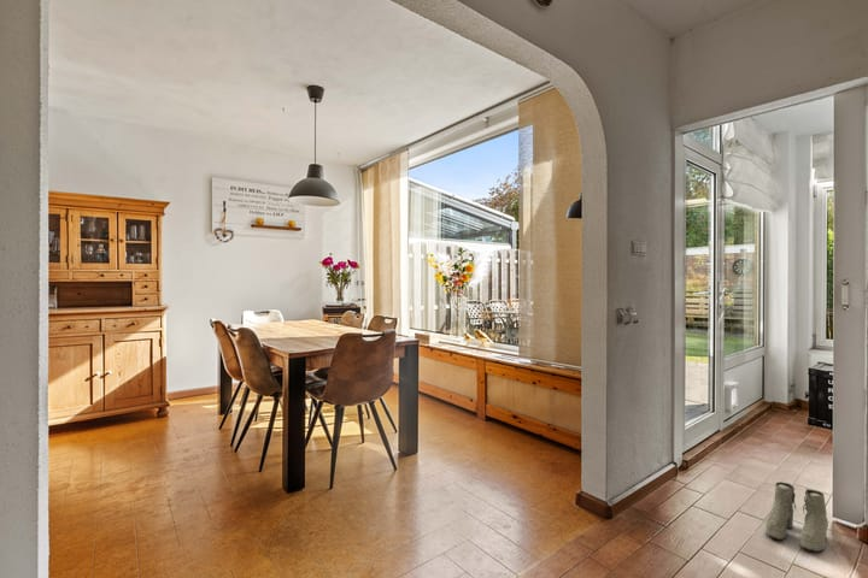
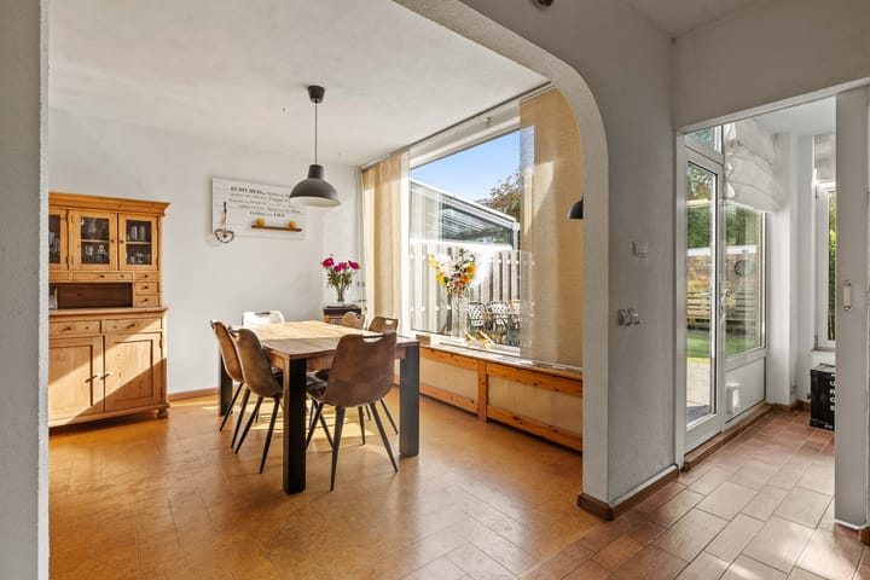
- boots (792, 513)
